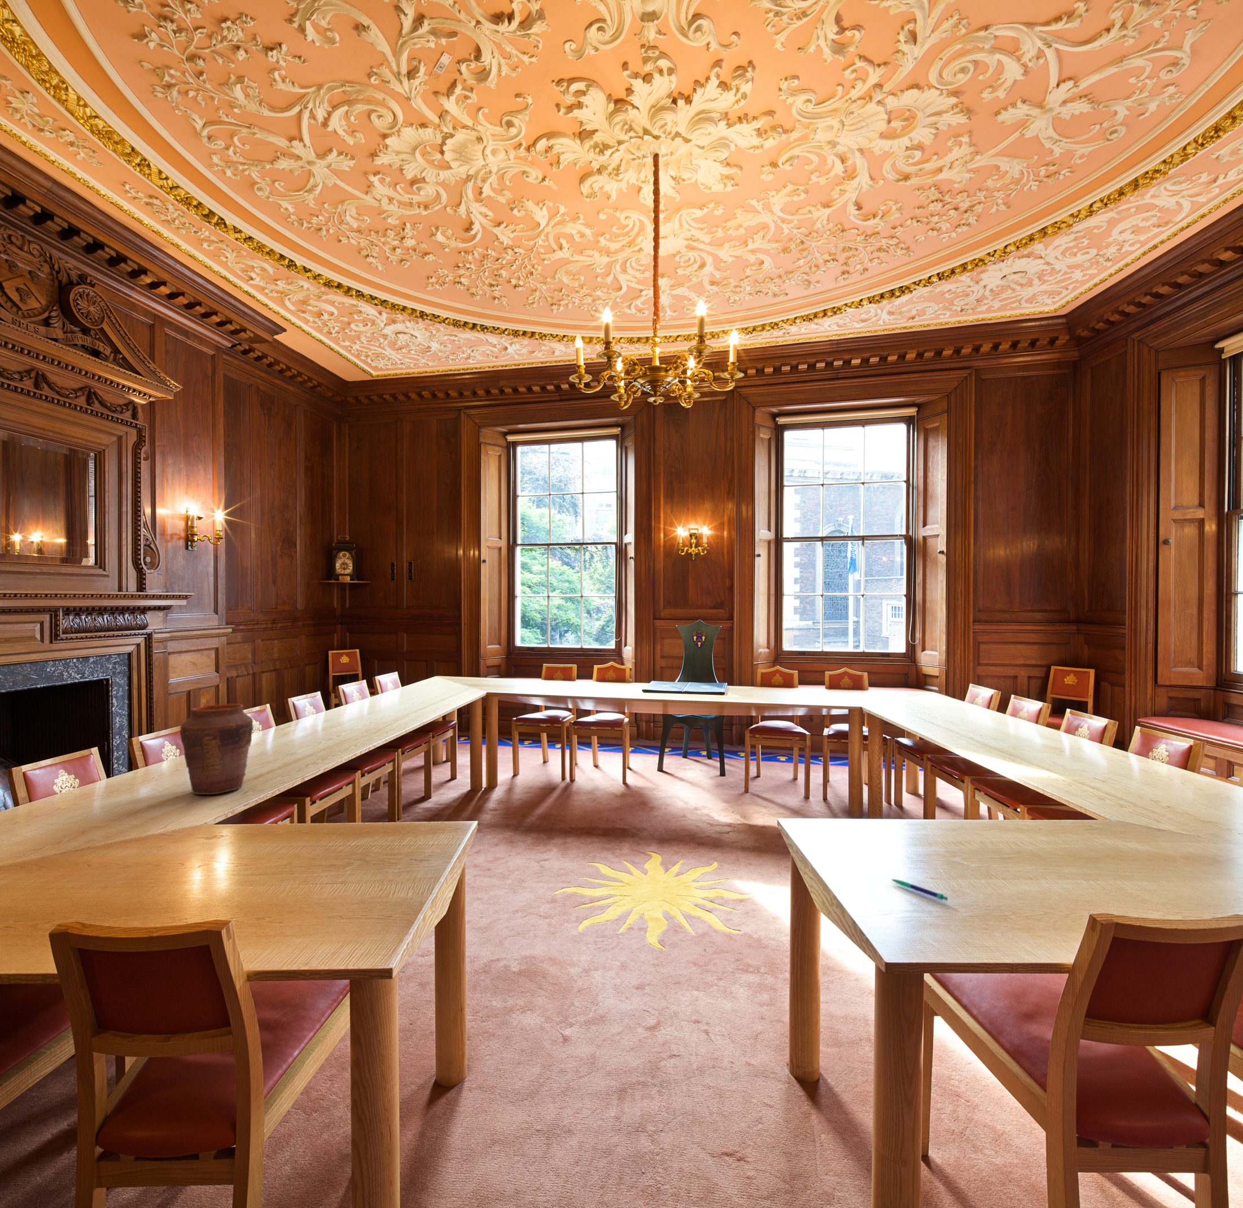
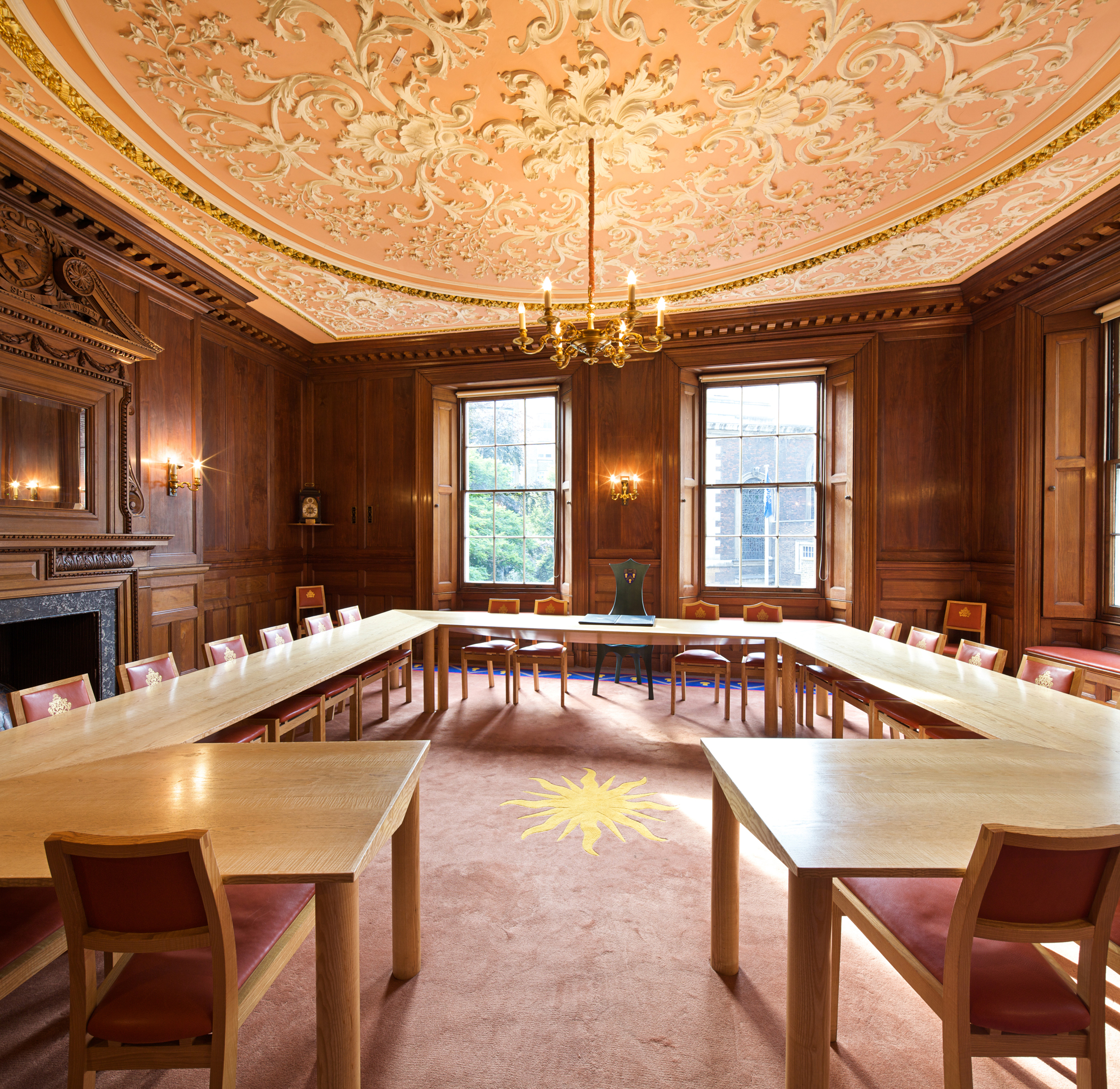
- vase (218, 748)
- pen (918, 889)
